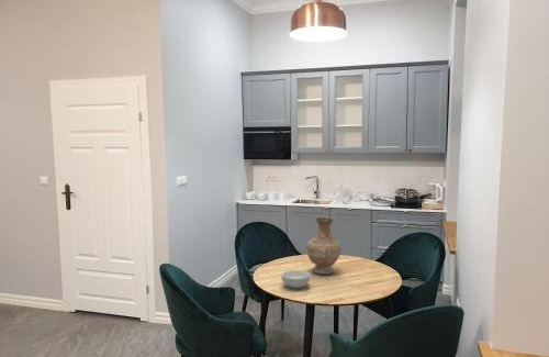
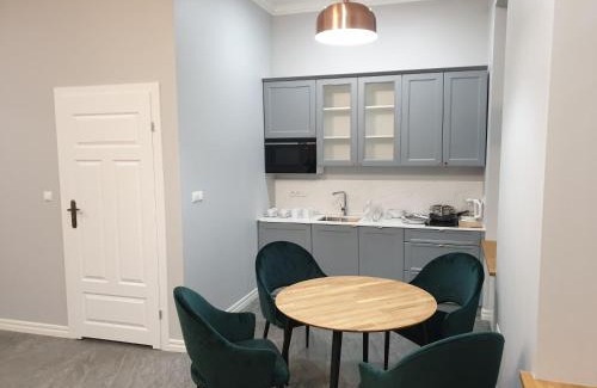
- cereal bowl (295, 279)
- vase (323, 245)
